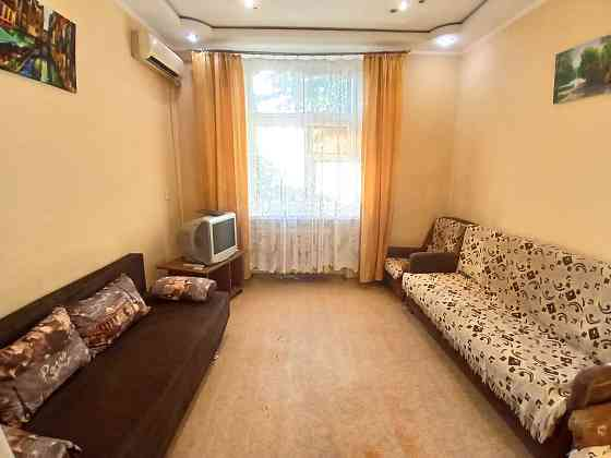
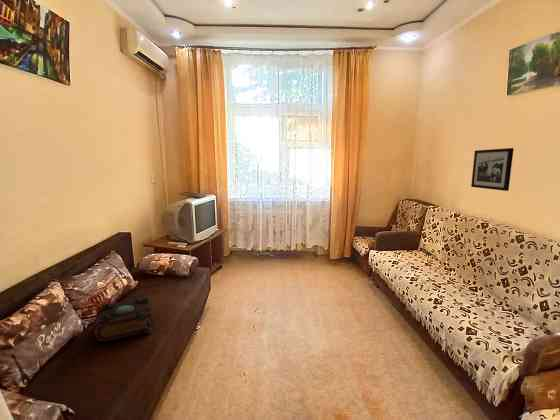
+ picture frame (490, 169)
+ book (123, 317)
